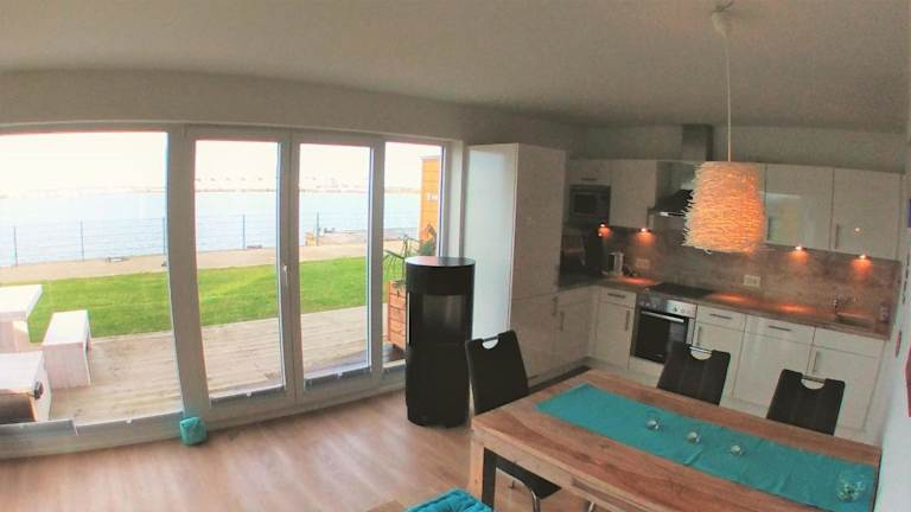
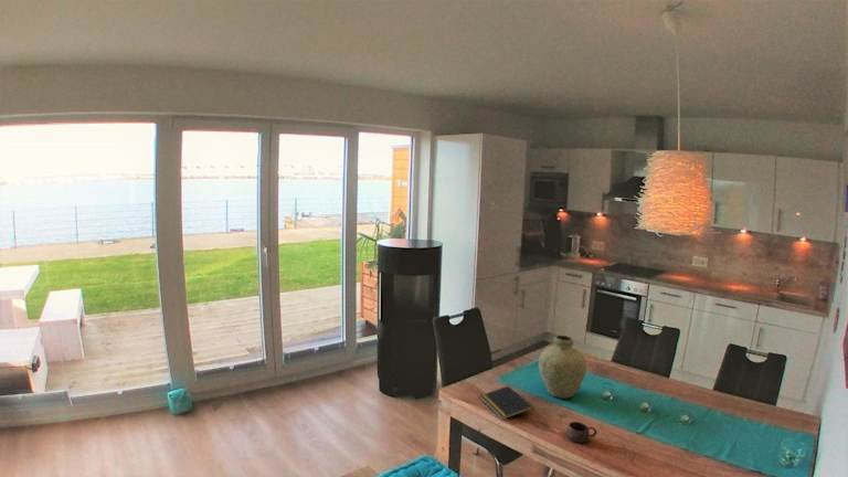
+ cup (581, 432)
+ vase (562, 365)
+ notepad (505, 401)
